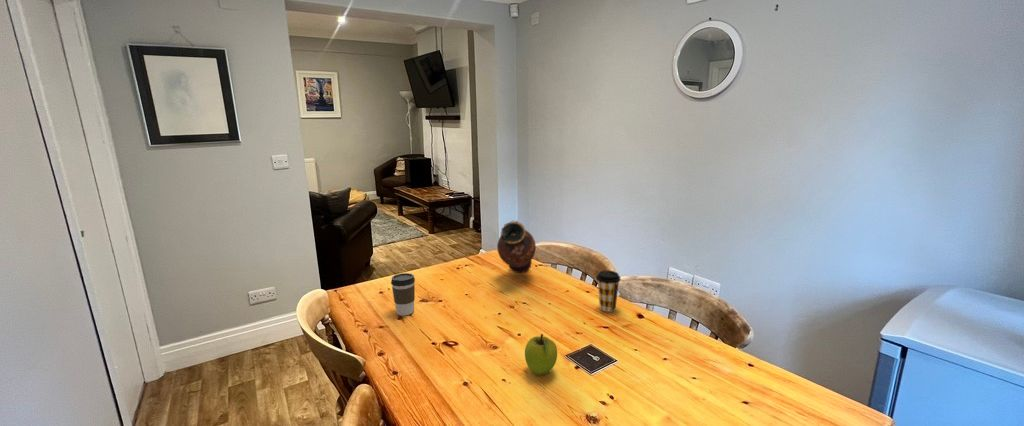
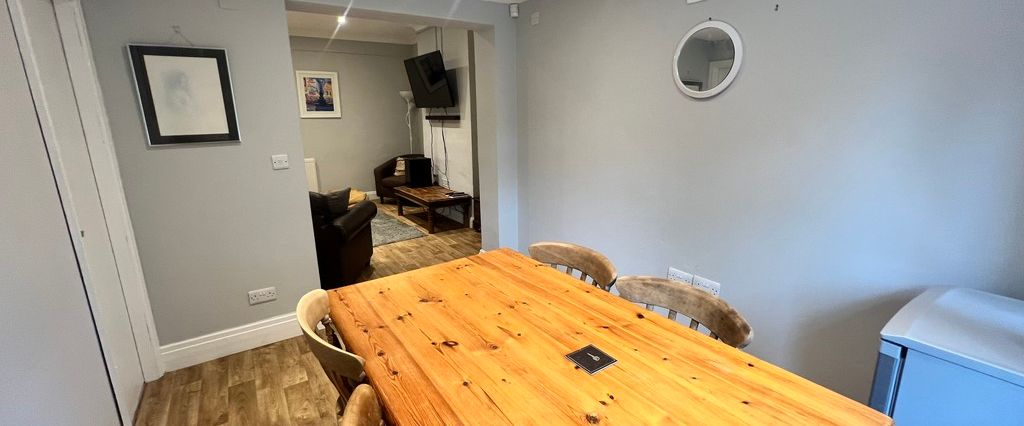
- coffee cup (607, 291)
- fruit (541, 353)
- coffee cup (404, 294)
- vase (516, 248)
